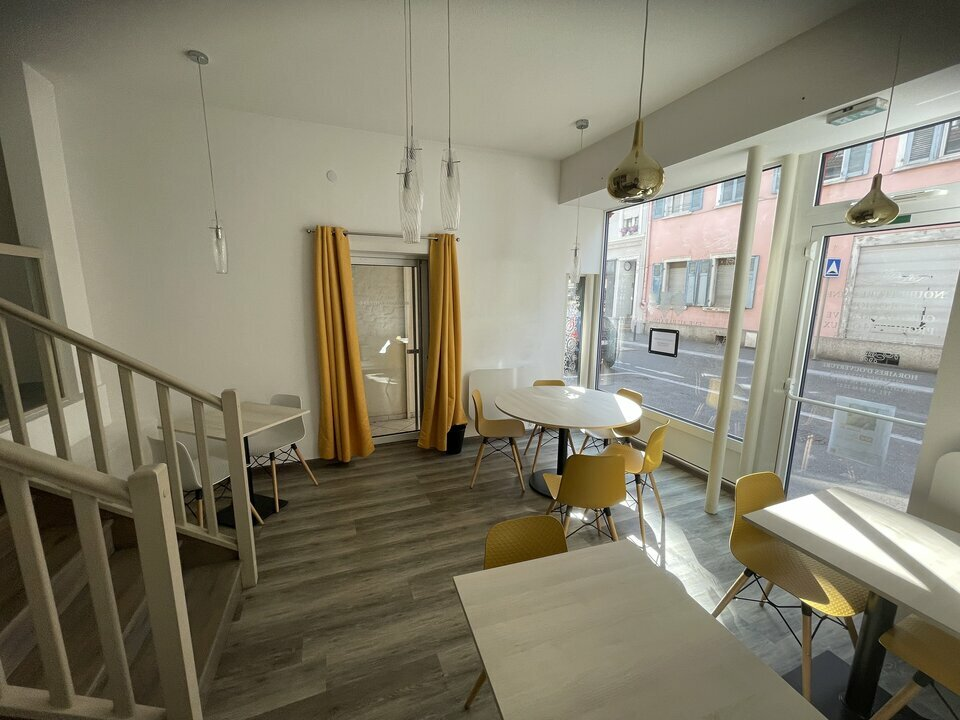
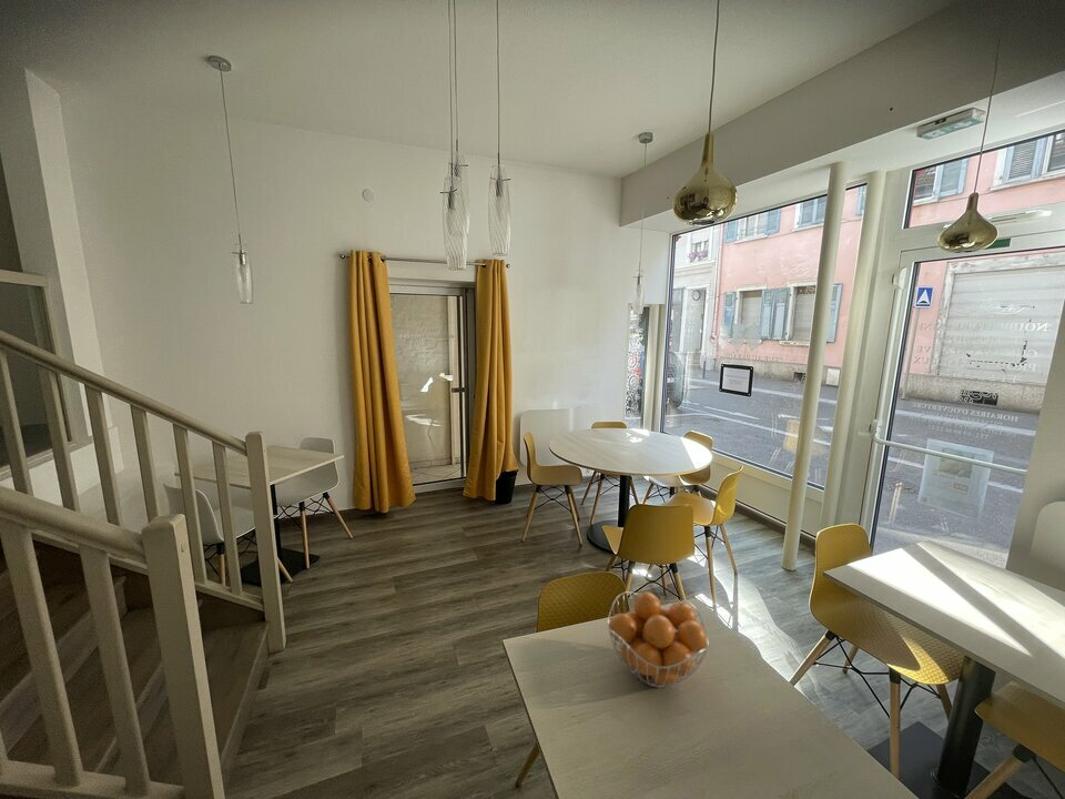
+ fruit basket (656, 639)
